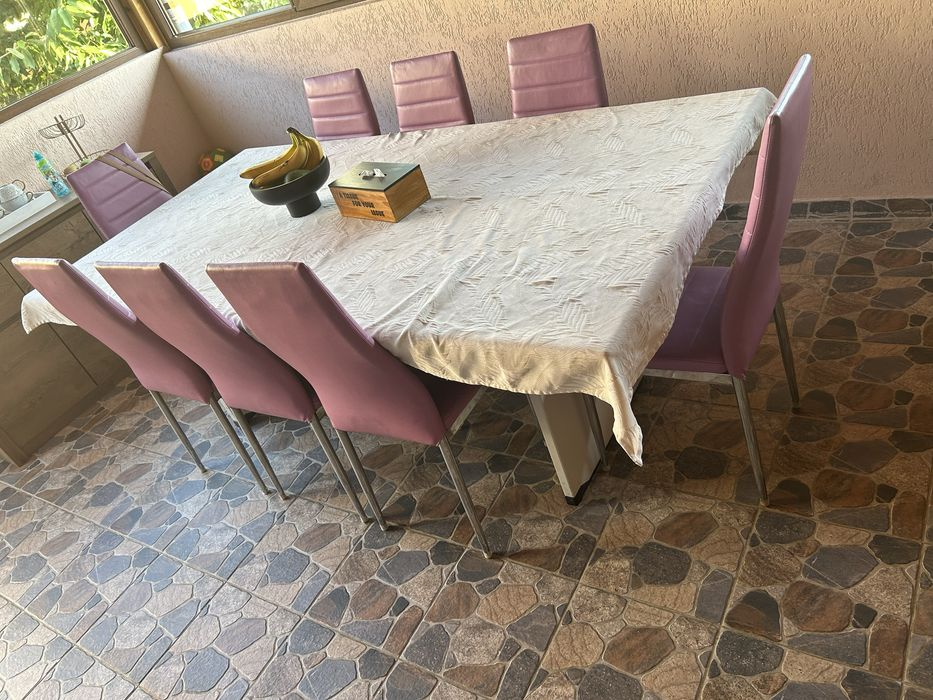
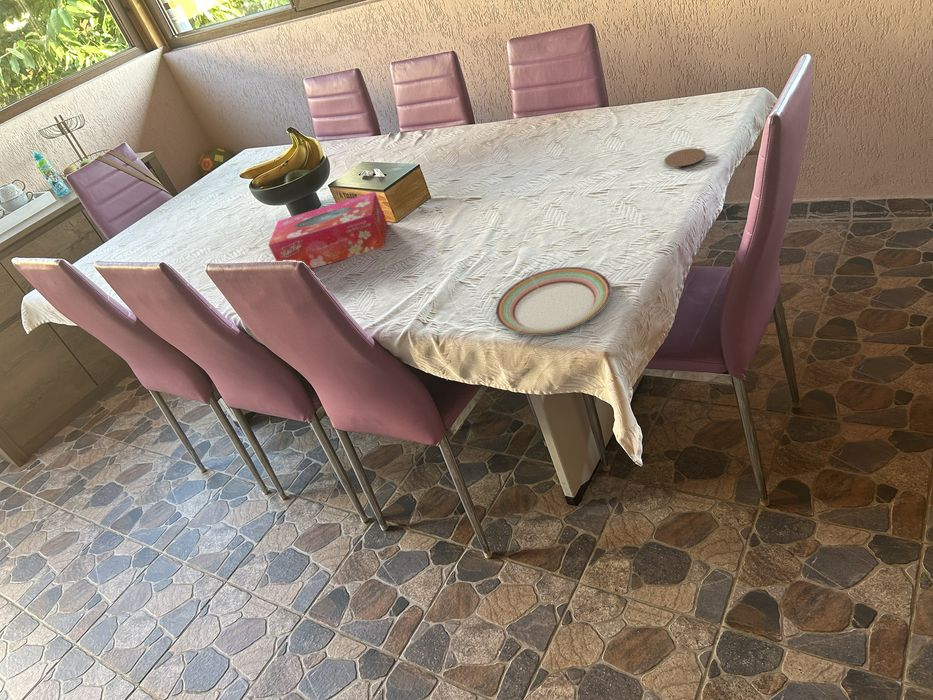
+ plate (553, 302)
+ coaster (685, 159)
+ tissue box (330, 233)
